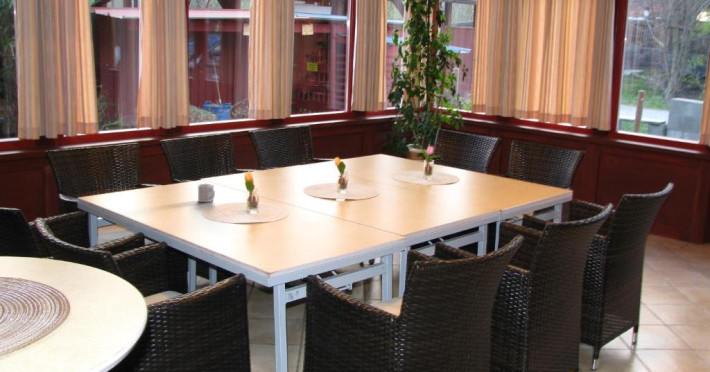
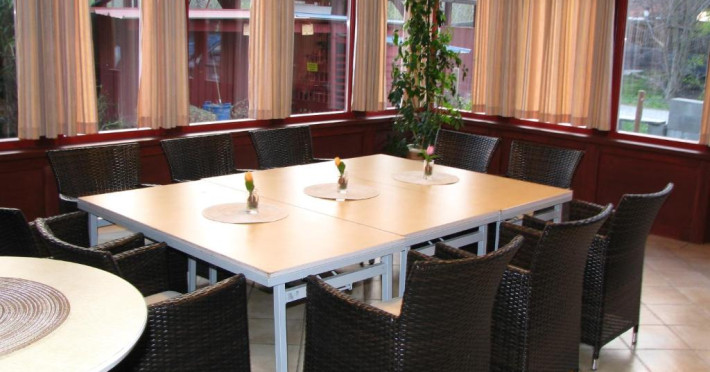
- cup (206, 193)
